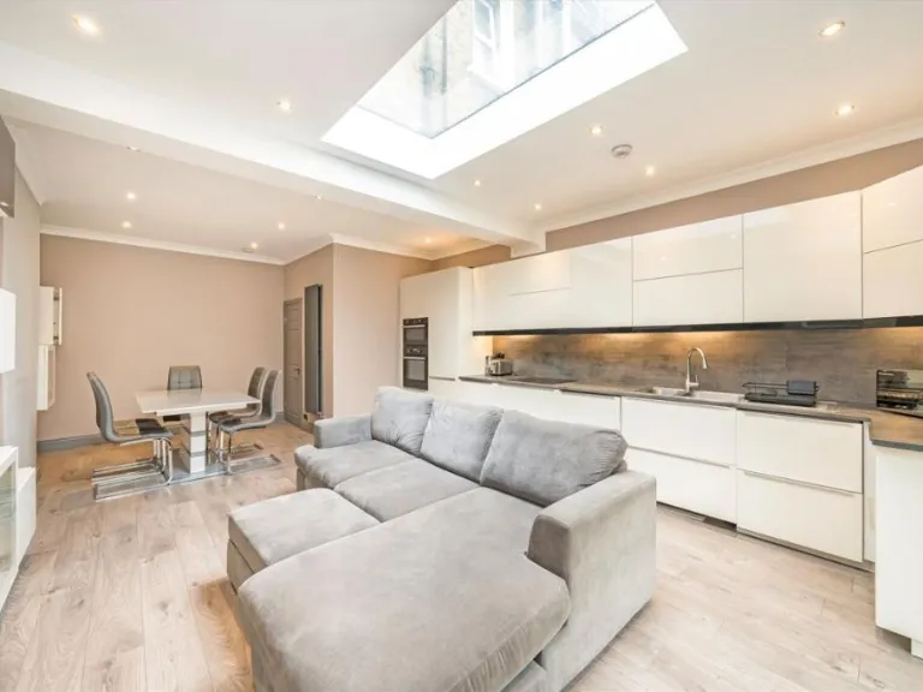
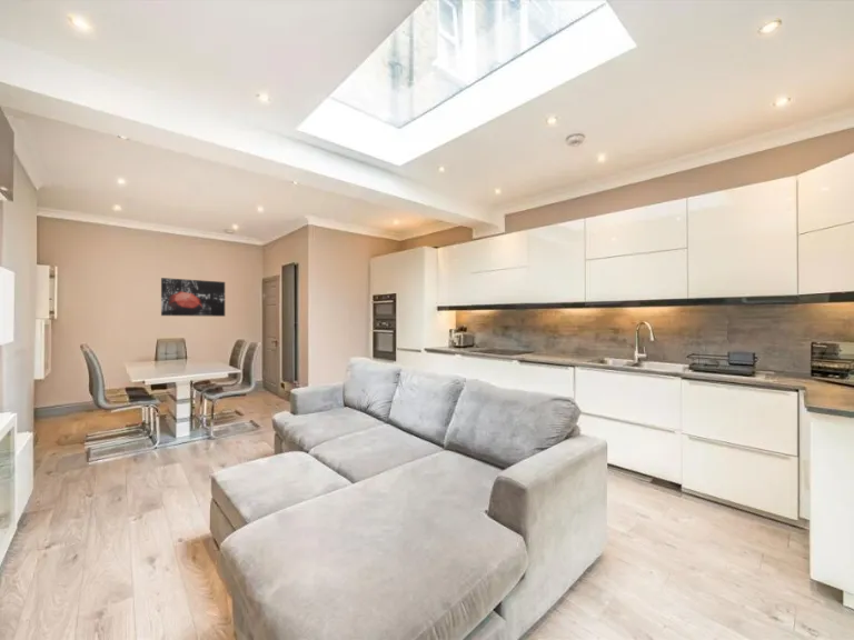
+ wall art (195, 298)
